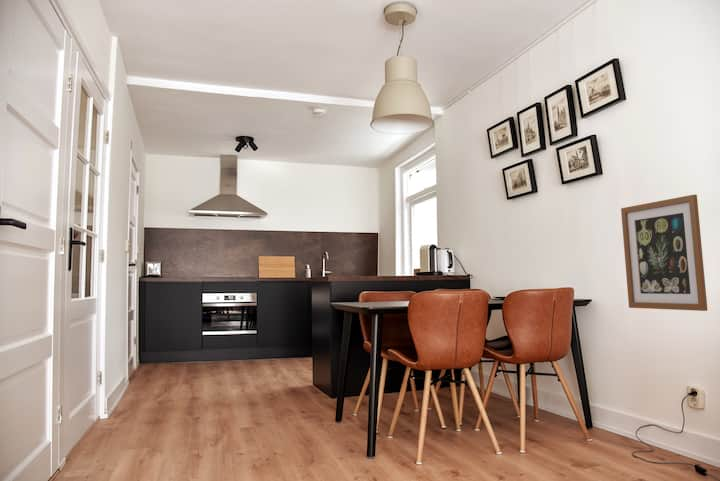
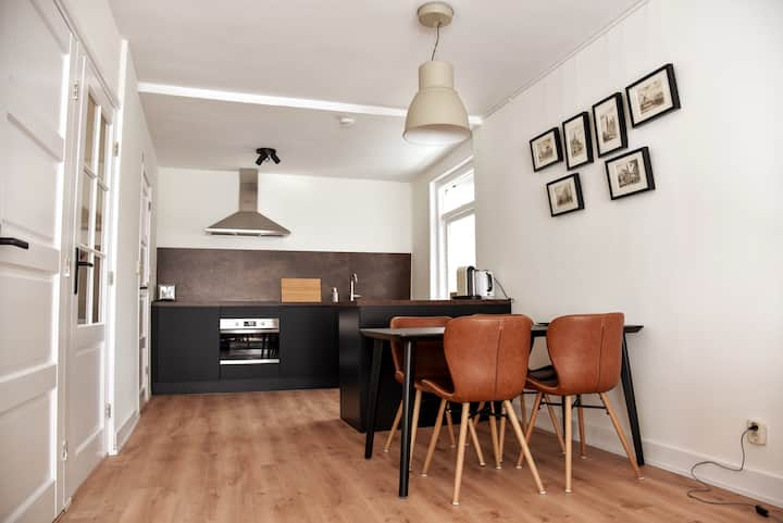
- wall art (660, 255)
